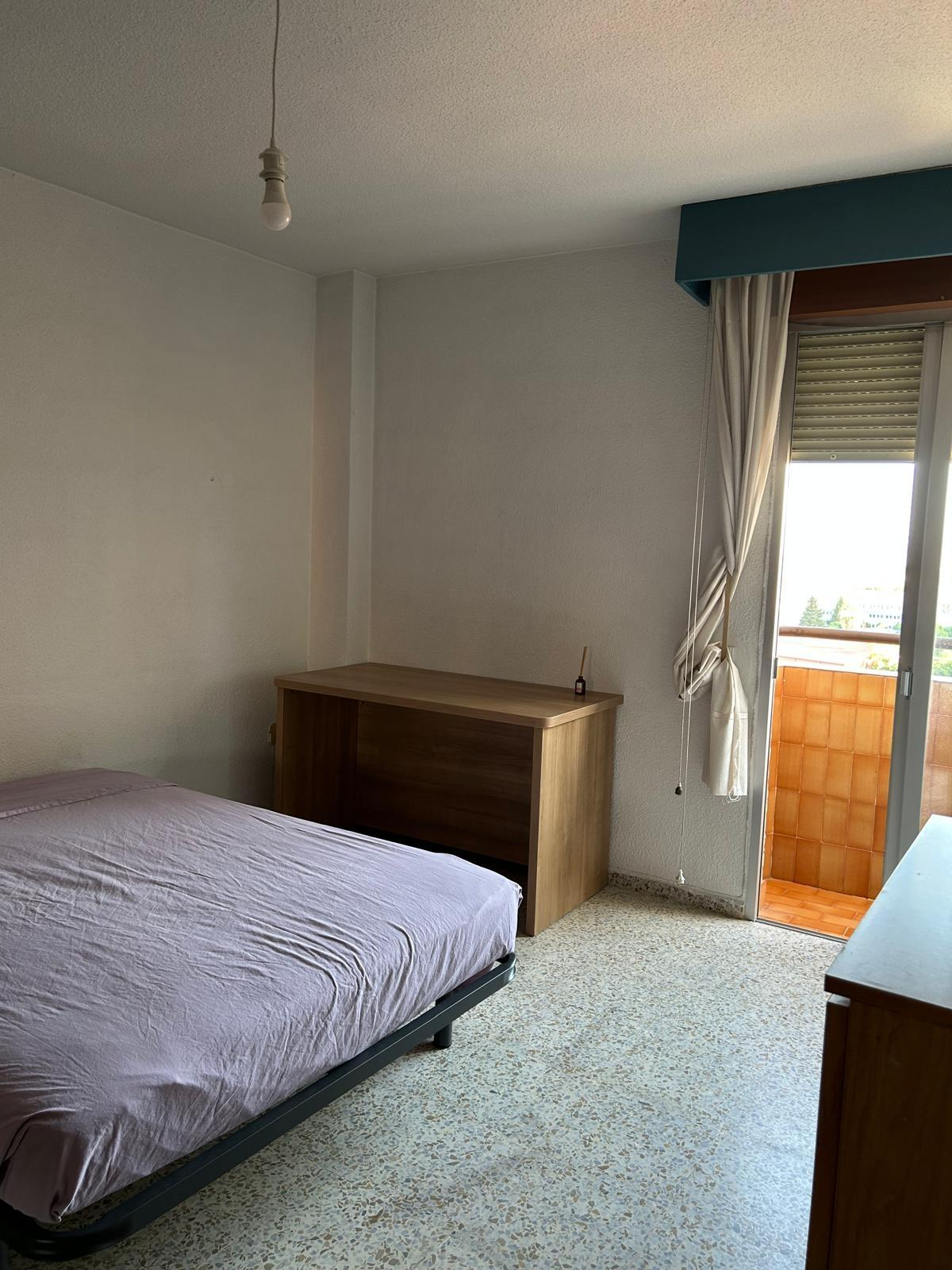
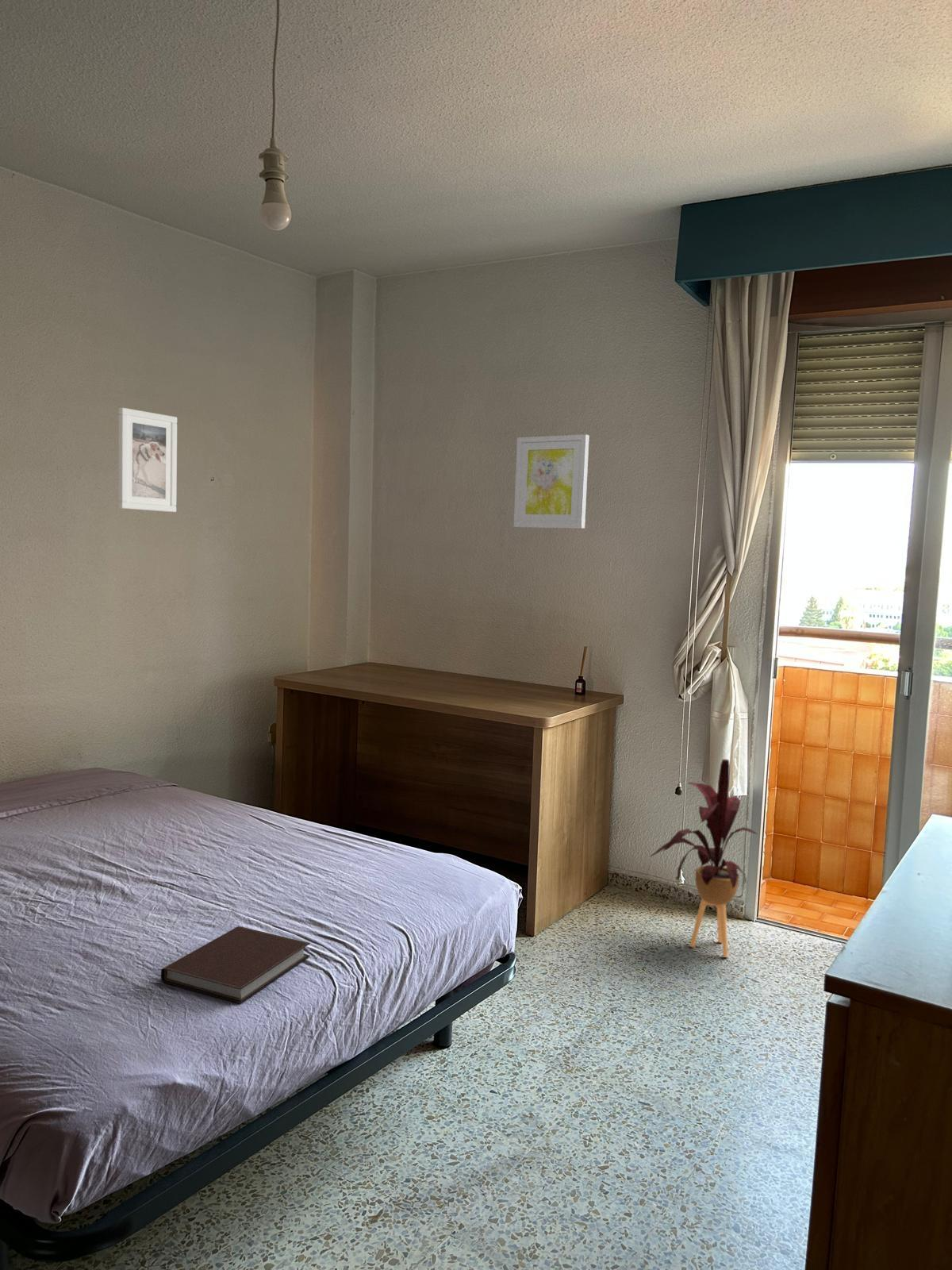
+ wall art (550, 482)
+ house plant (706, 850)
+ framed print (148, 461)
+ notebook (238, 961)
